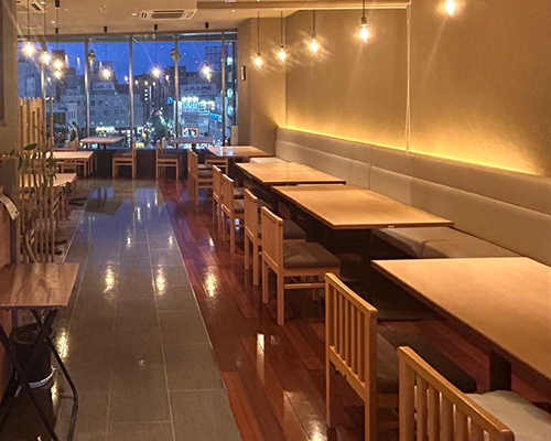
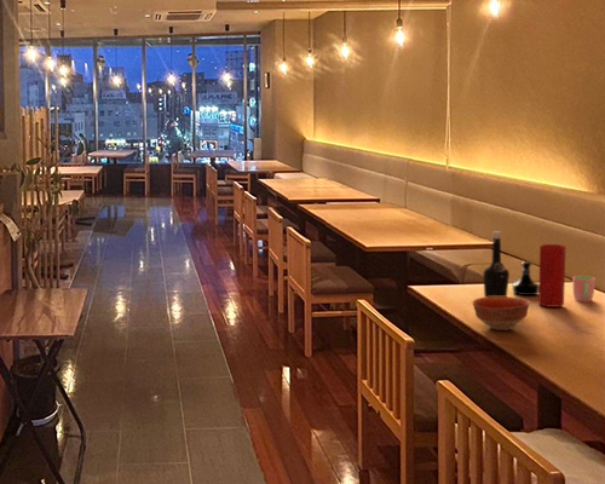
+ tequila bottle (525, 277)
+ bowl (500, 315)
+ bottle (496, 267)
+ vase (552, 276)
+ cup (583, 289)
